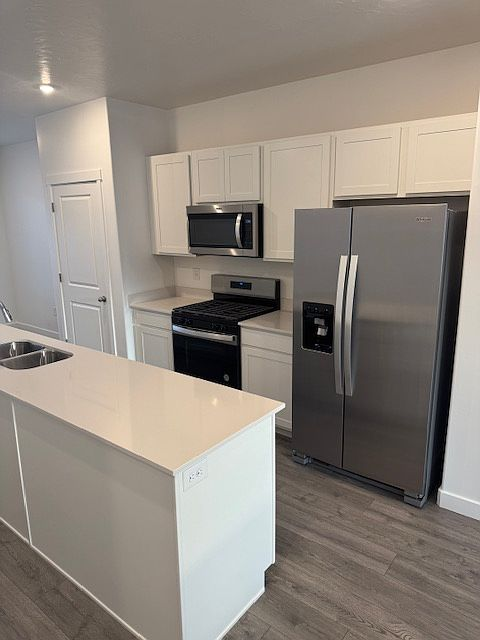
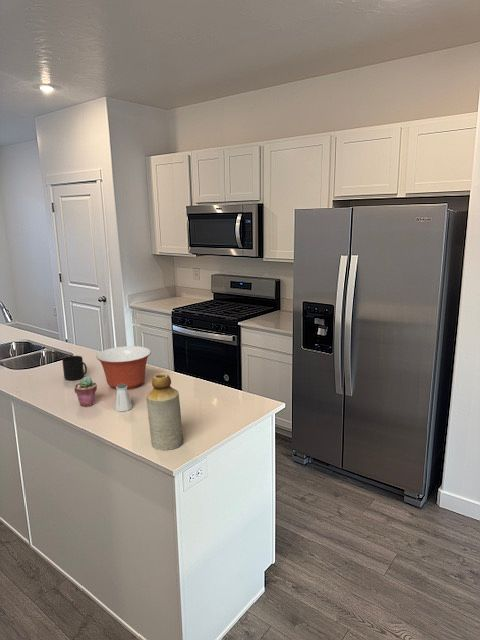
+ bottle (164, 409)
+ saltshaker (122, 396)
+ mixing bowl (125, 369)
+ potted succulent (86, 390)
+ mug (75, 368)
